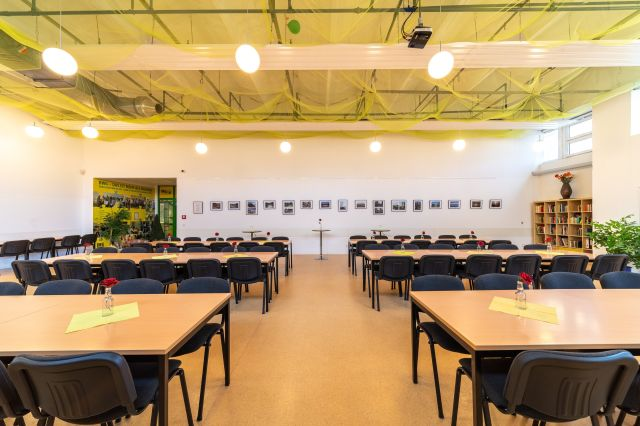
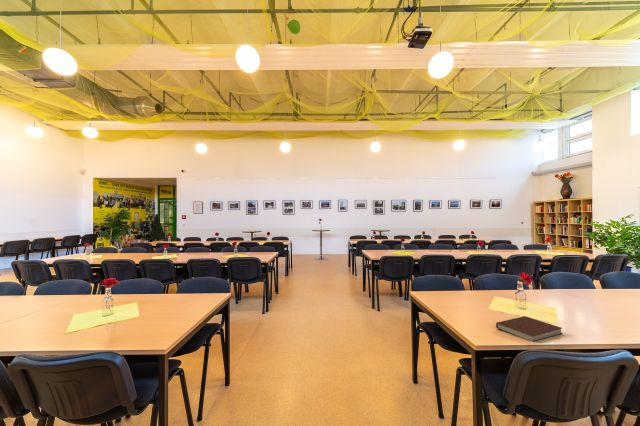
+ notebook (528, 327)
